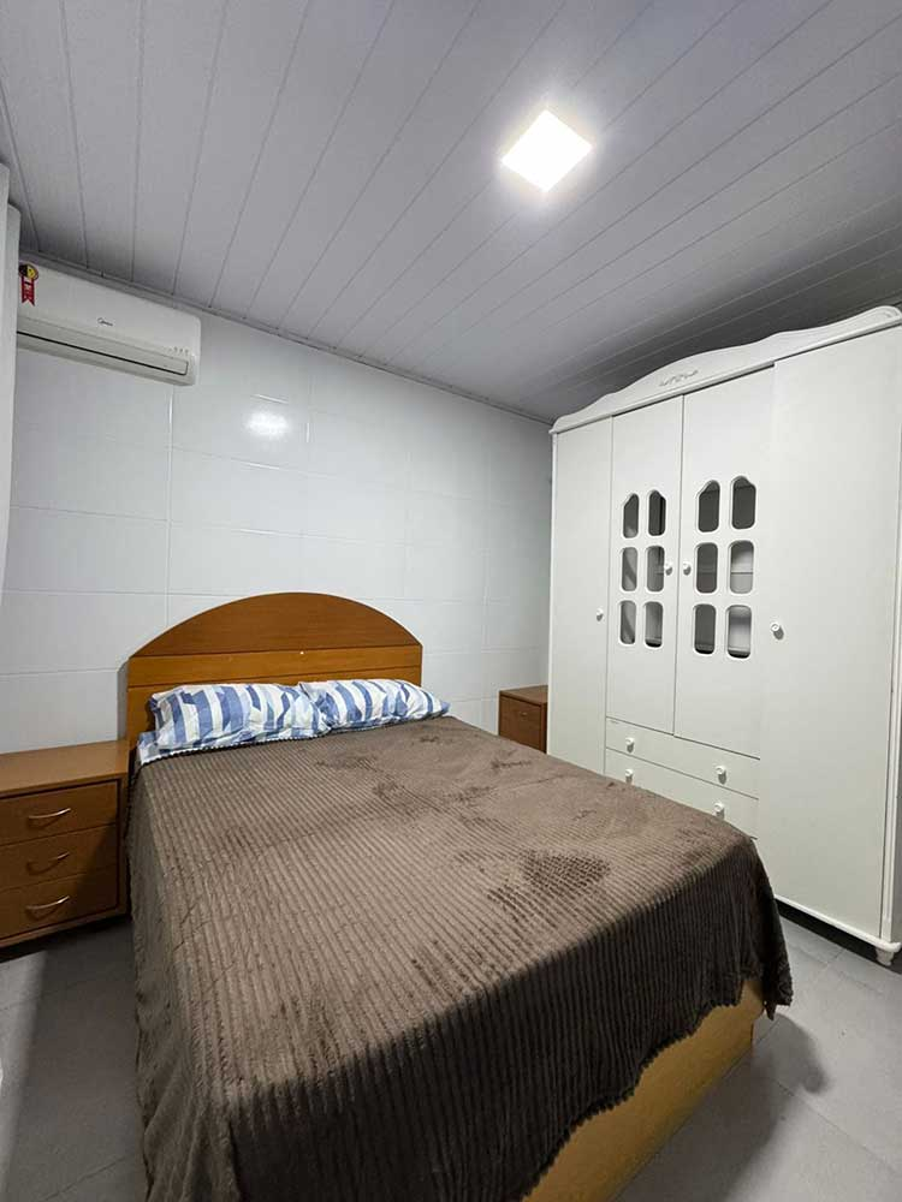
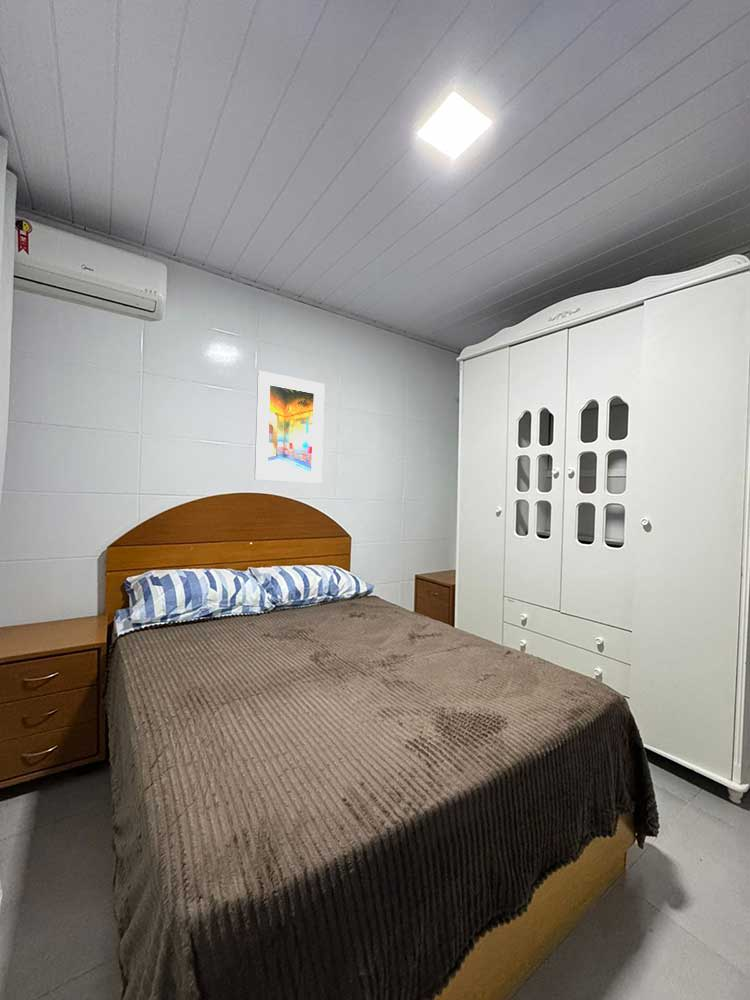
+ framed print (291, 429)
